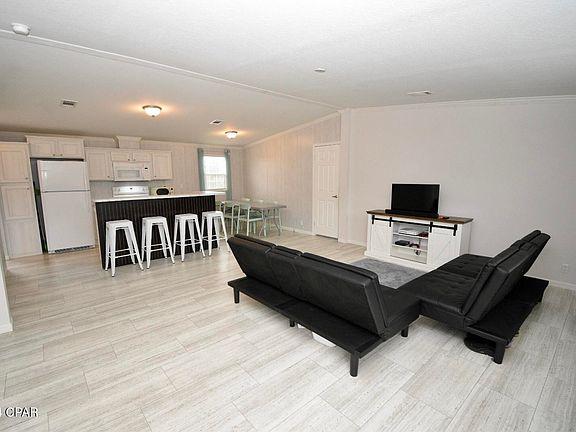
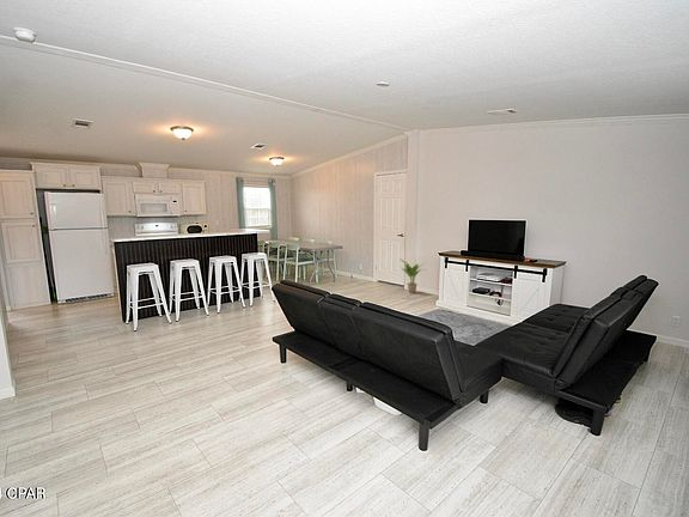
+ potted plant (410, 275)
